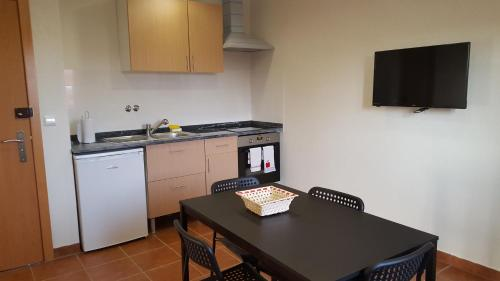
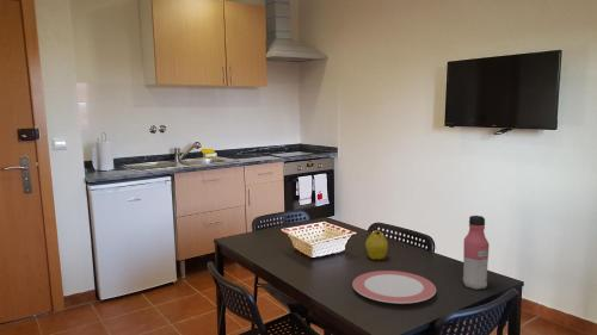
+ plate (393, 287)
+ fruit (376, 244)
+ water bottle (475, 250)
